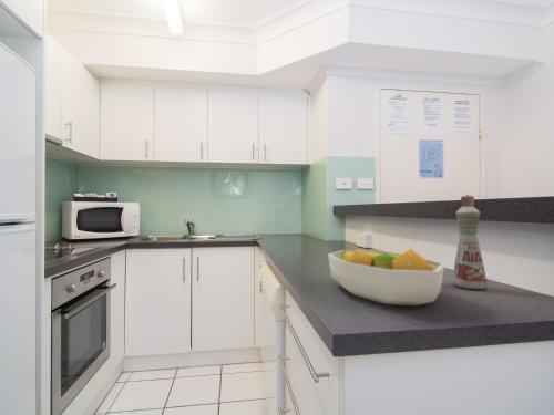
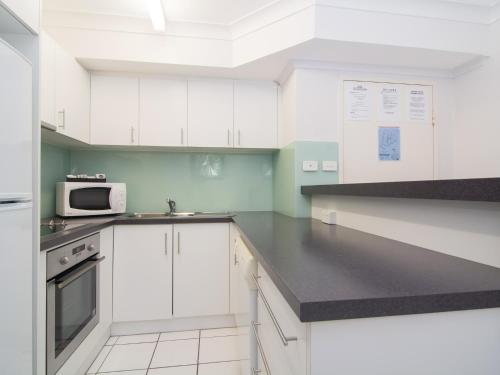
- fruit bowl (380, 267)
- bottle (469, 240)
